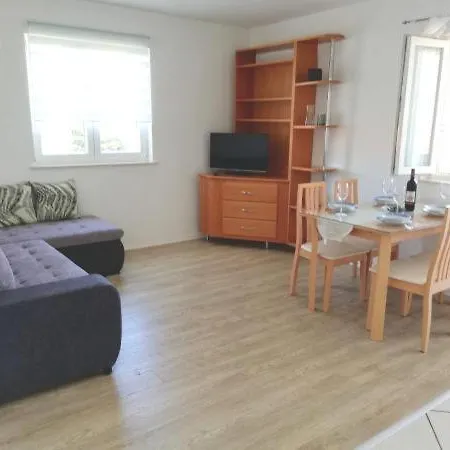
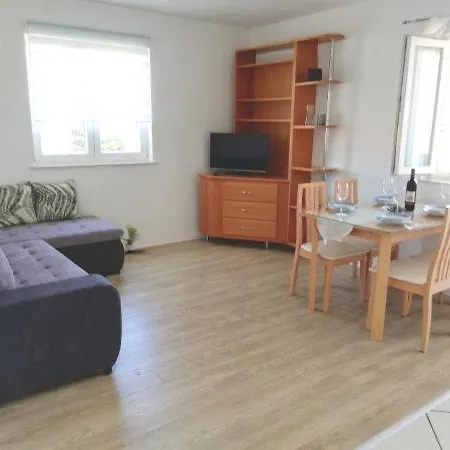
+ potted plant (130, 238)
